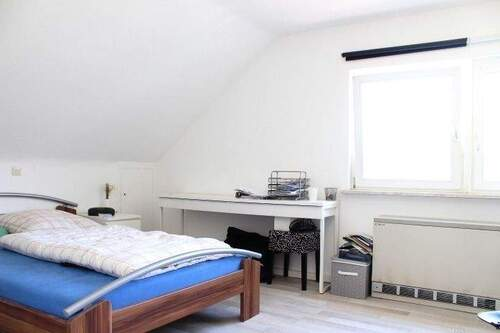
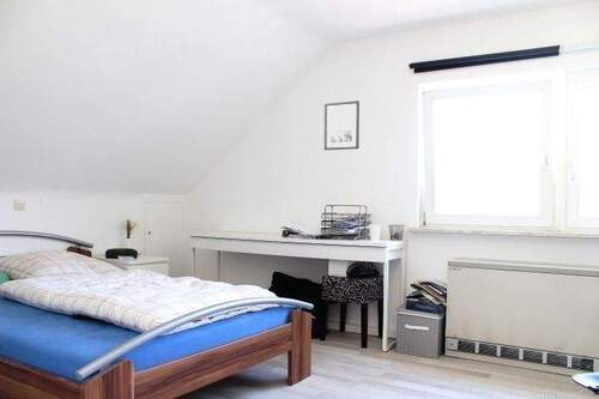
+ wall art (340, 126)
